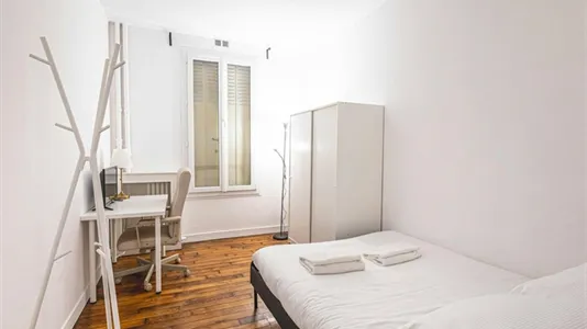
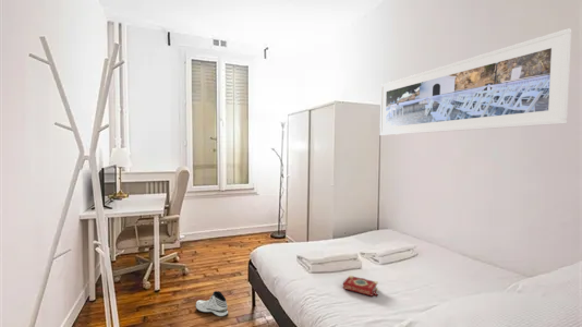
+ book (362, 284)
+ sneaker (211, 300)
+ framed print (446, 98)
